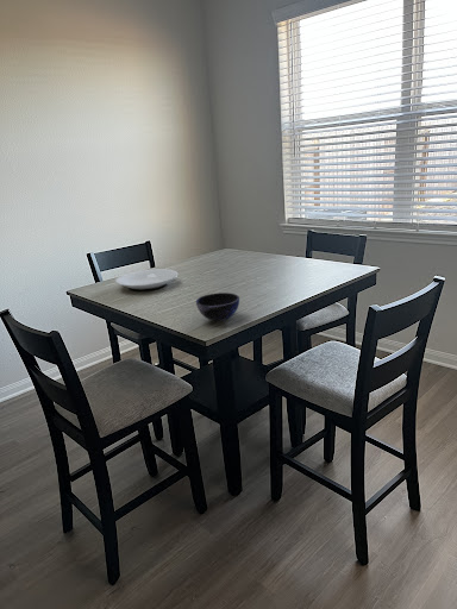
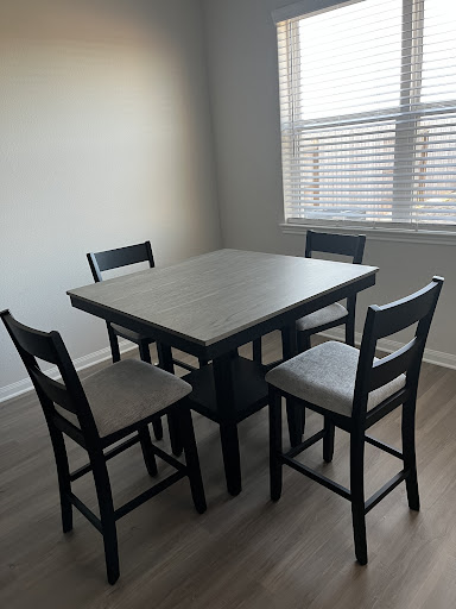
- bowl (218, 309)
- plate (146, 281)
